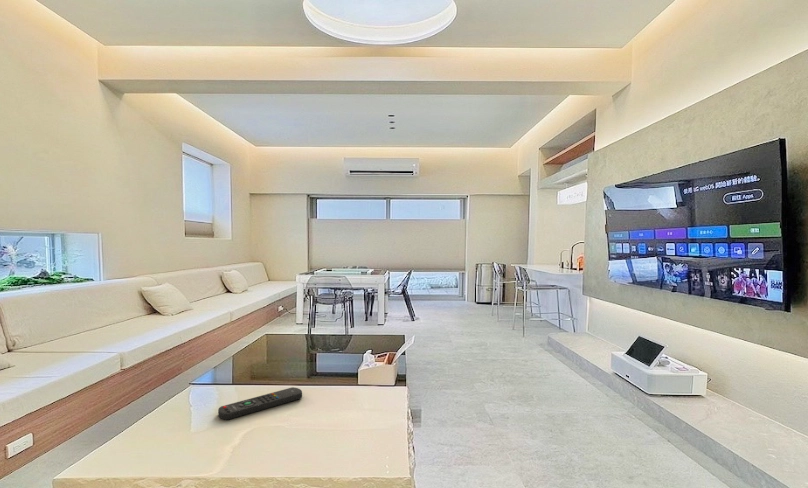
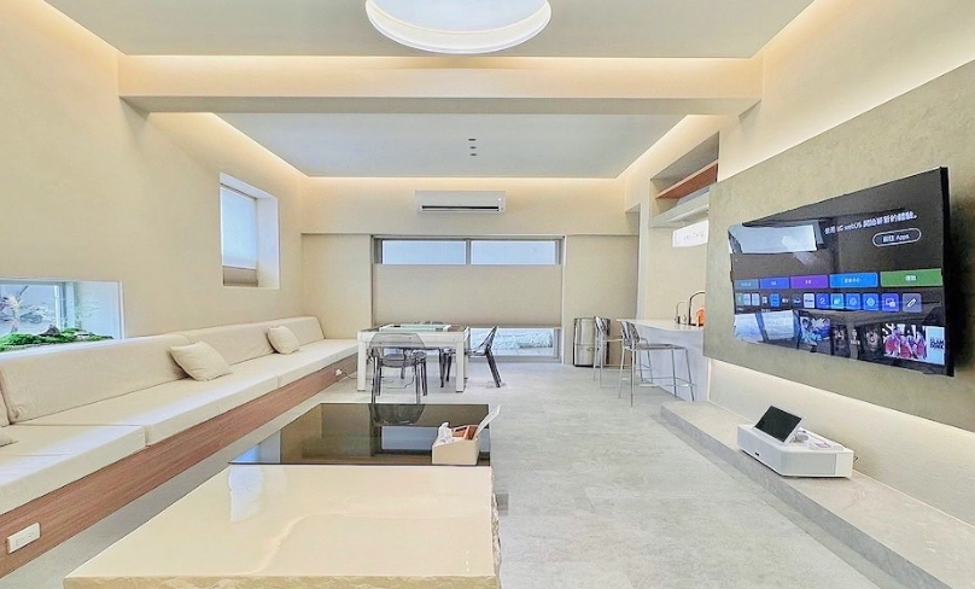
- remote control (262, 401)
